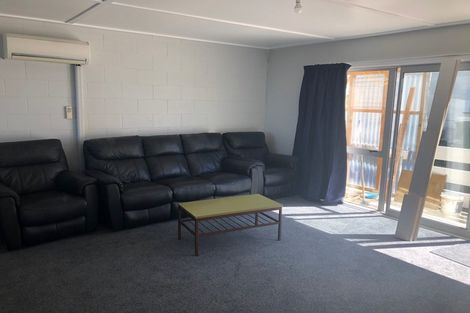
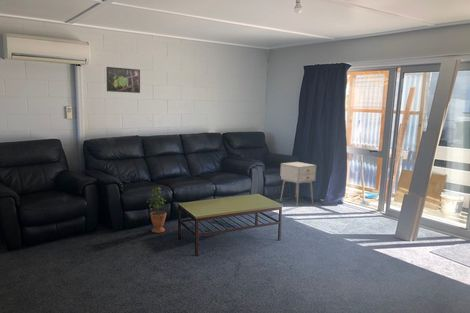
+ potted plant (156, 208)
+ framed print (123, 80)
+ nightstand (297, 183)
